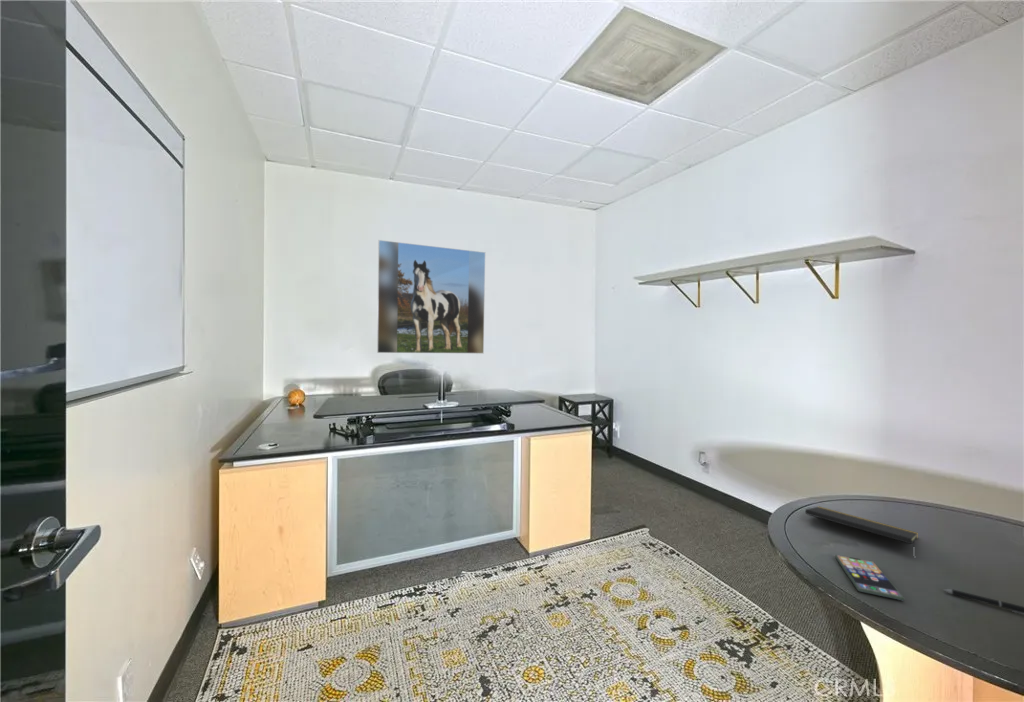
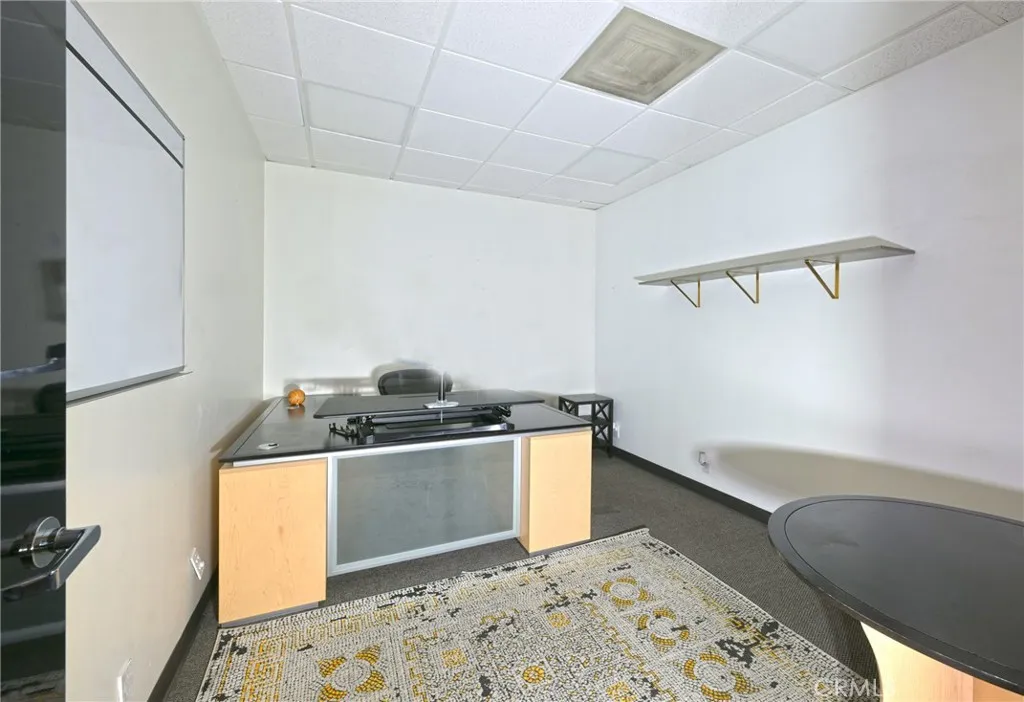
- smartphone (866, 575)
- pen (988, 600)
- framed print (433, 300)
- notepad (859, 523)
